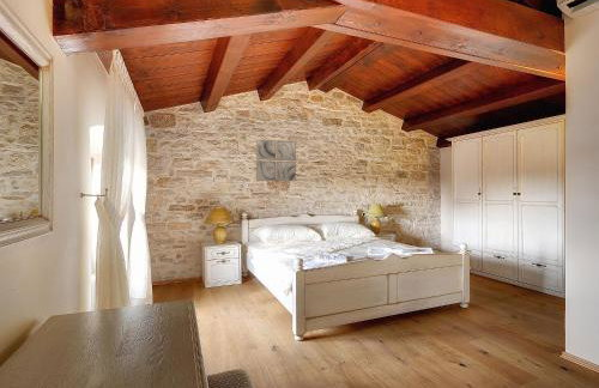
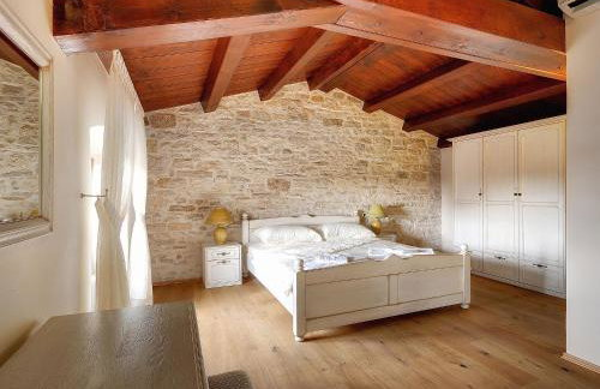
- wall art (276, 159)
